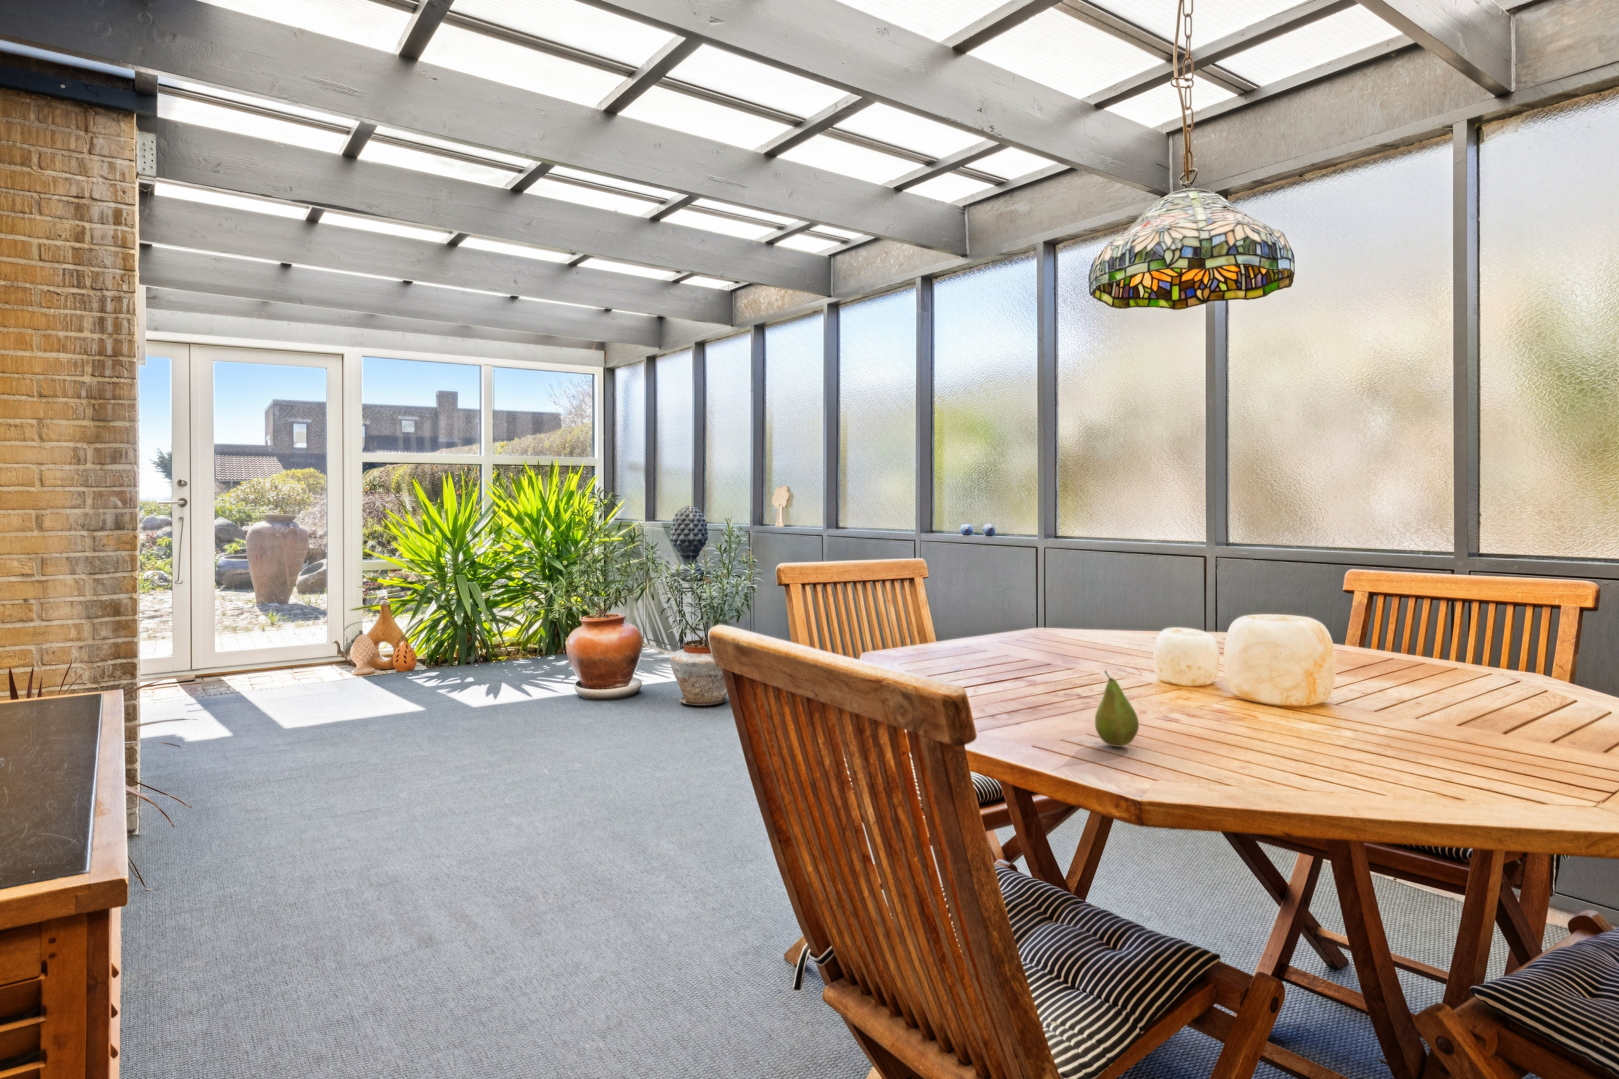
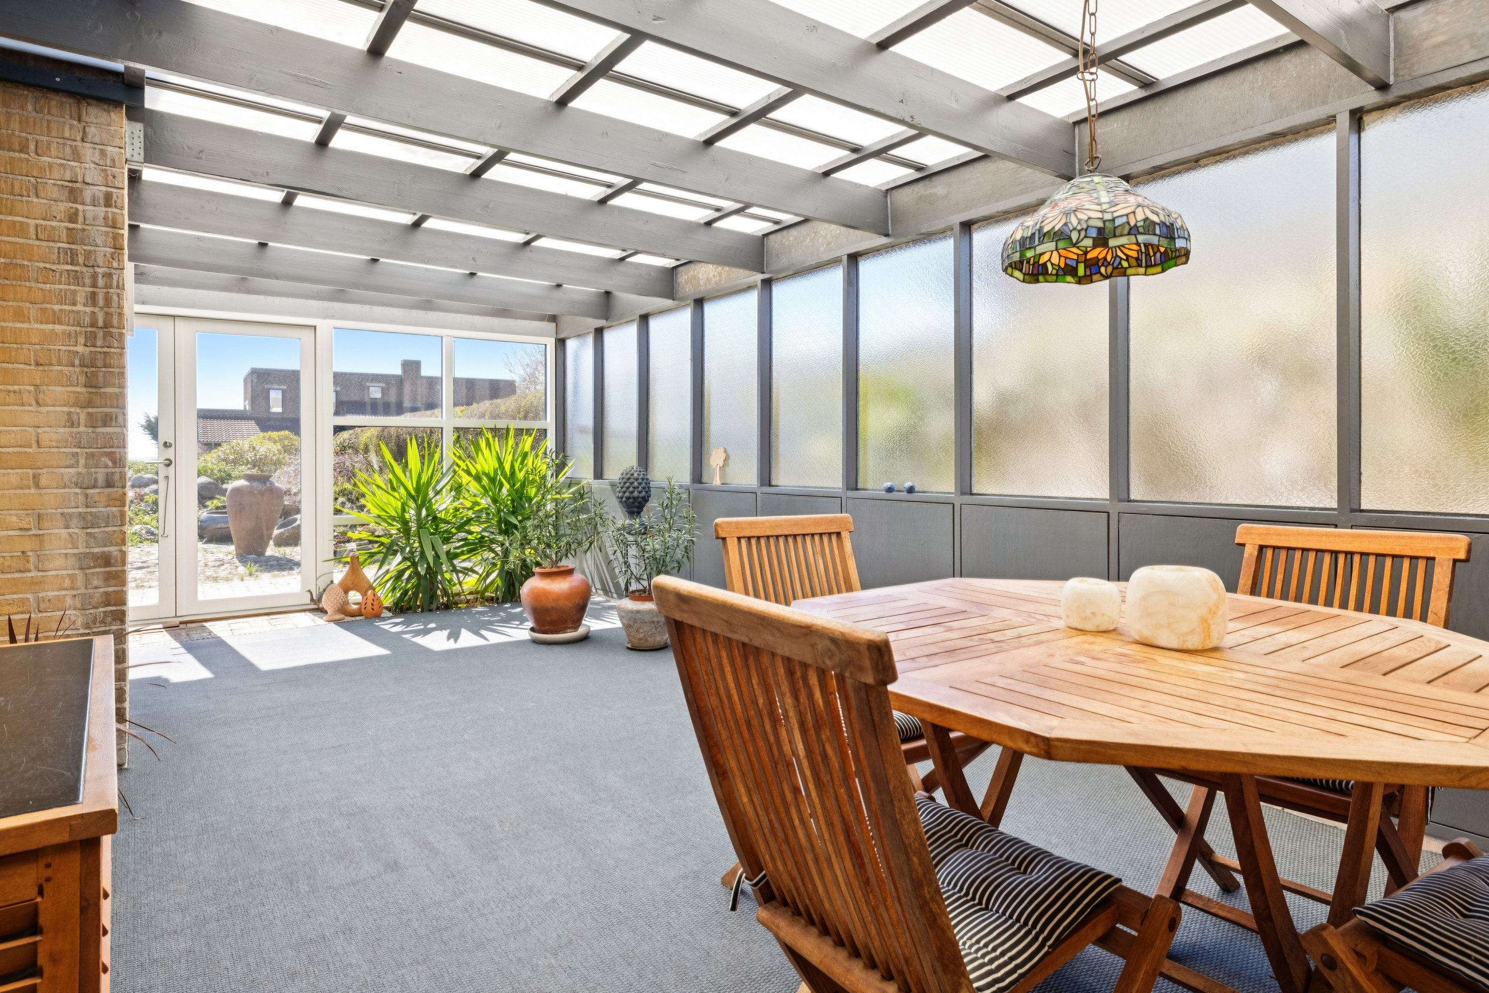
- fruit (1117, 707)
